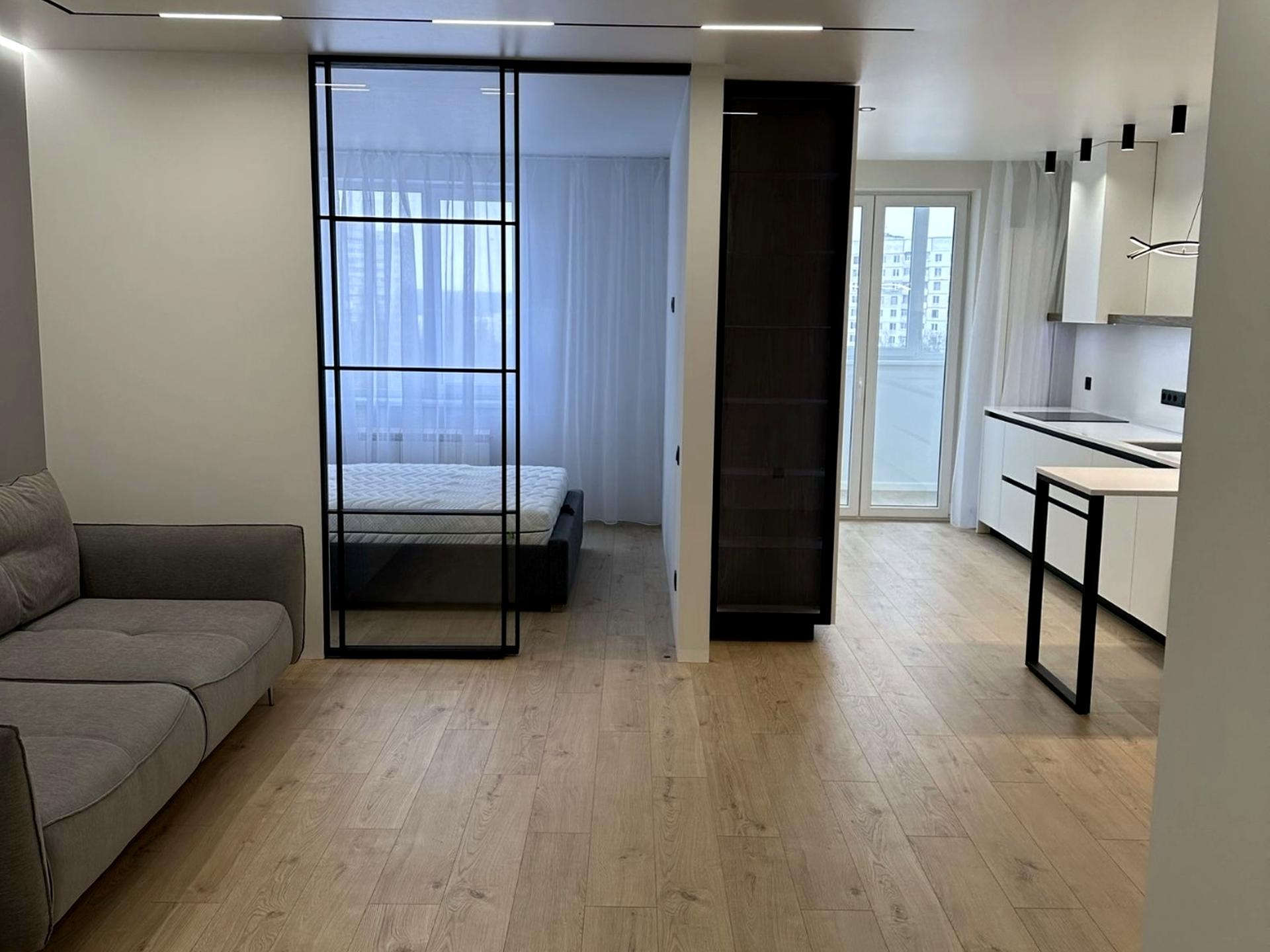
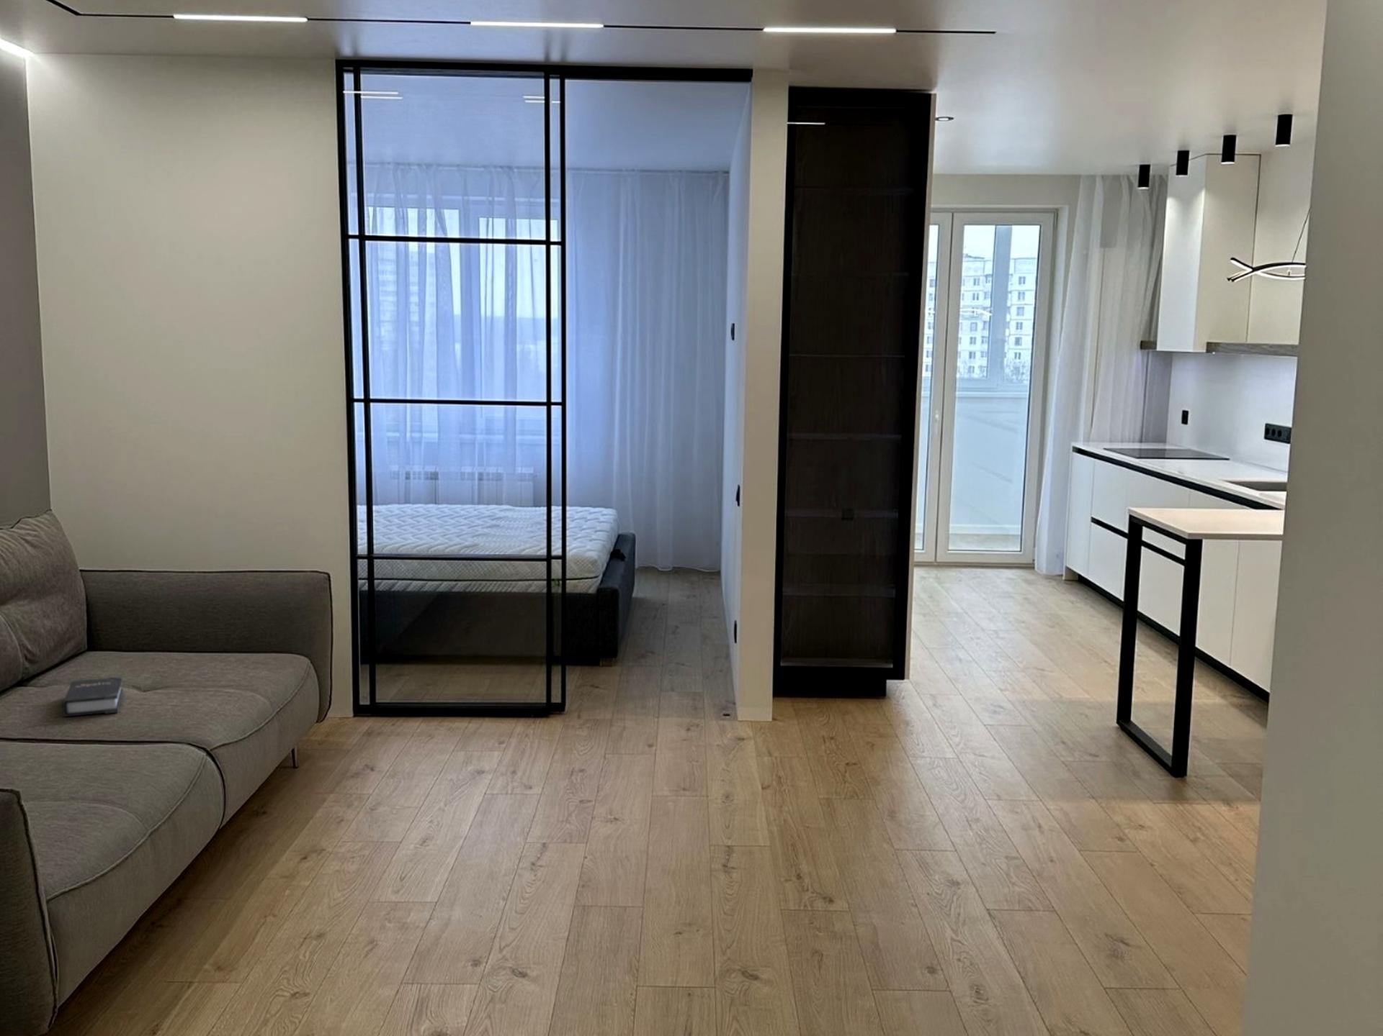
+ hardback book (94, 695)
